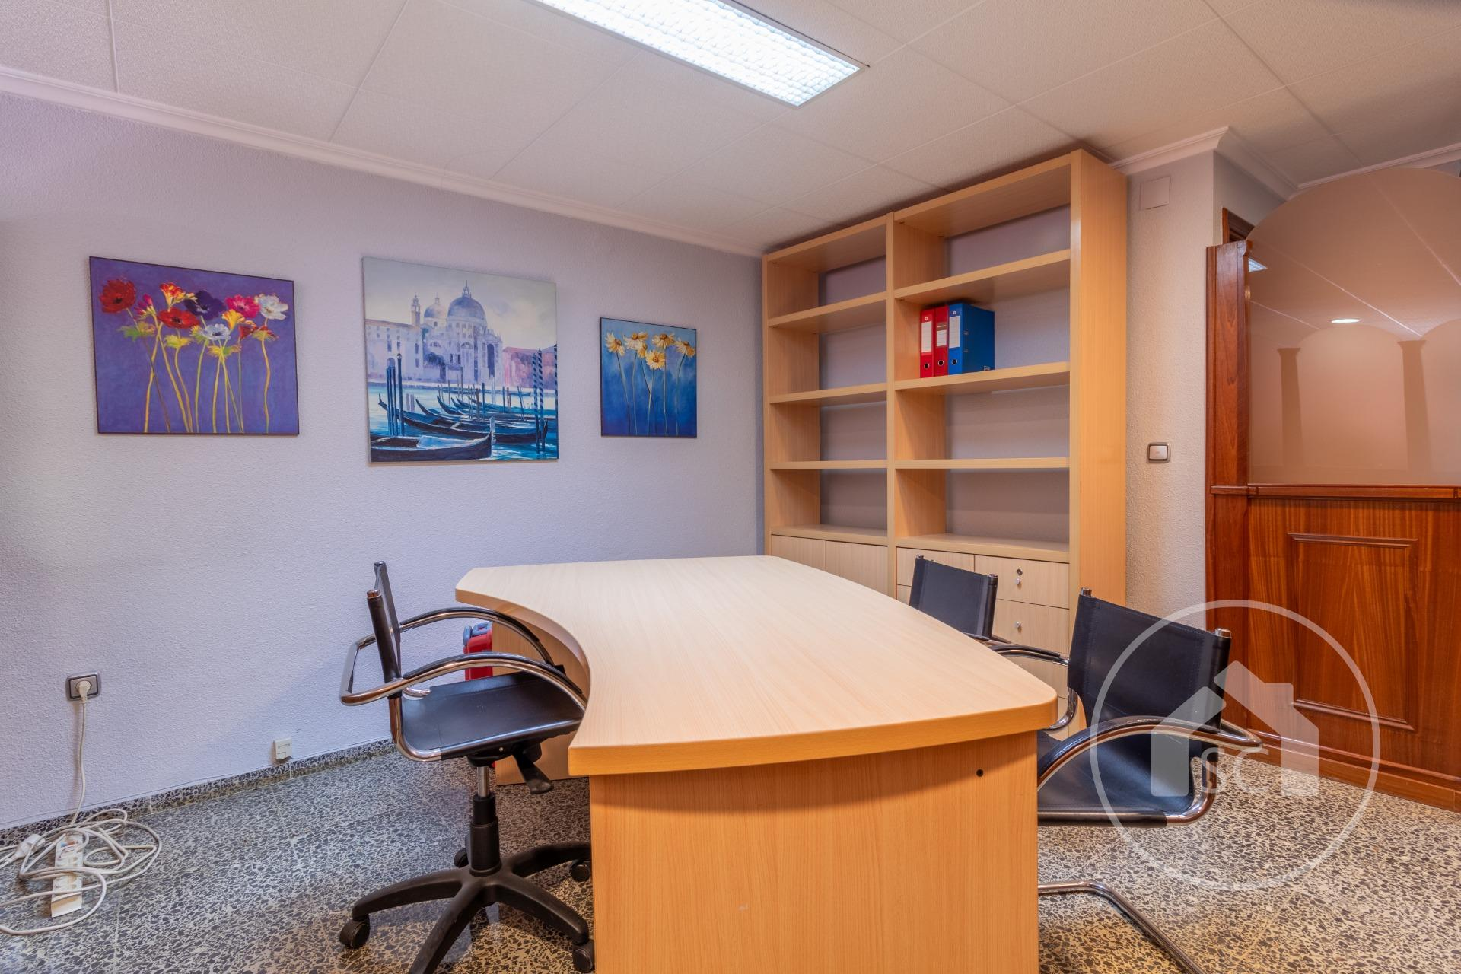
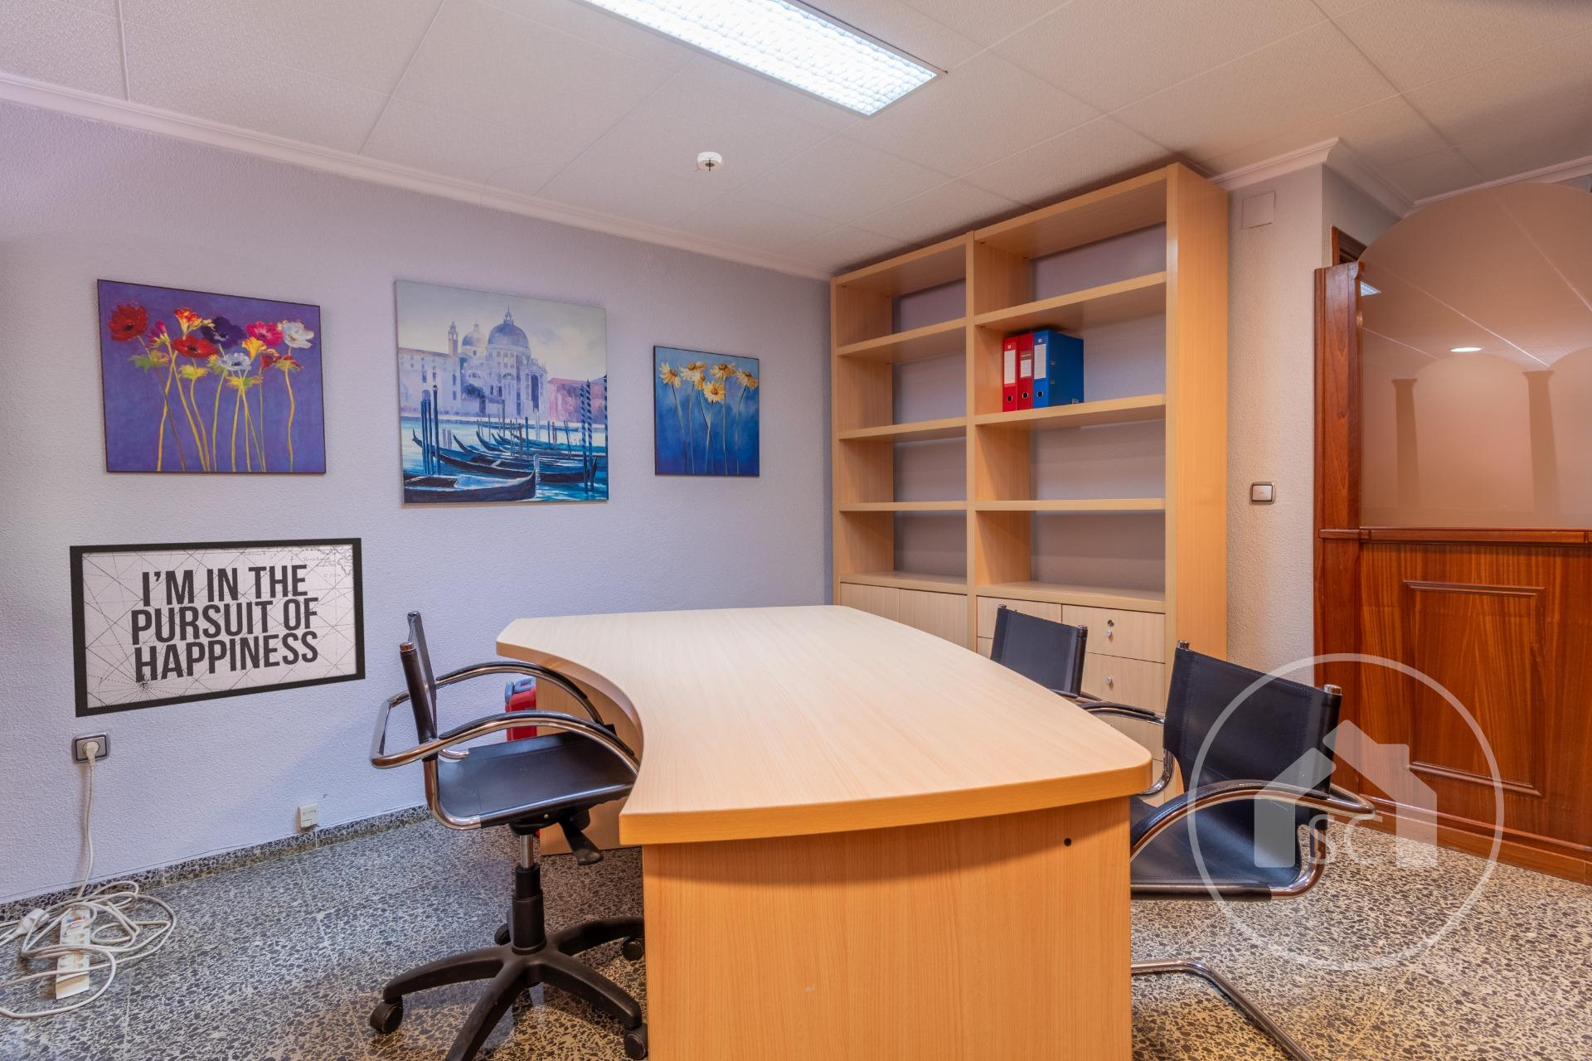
+ mirror (231, 618)
+ smoke detector (708, 161)
